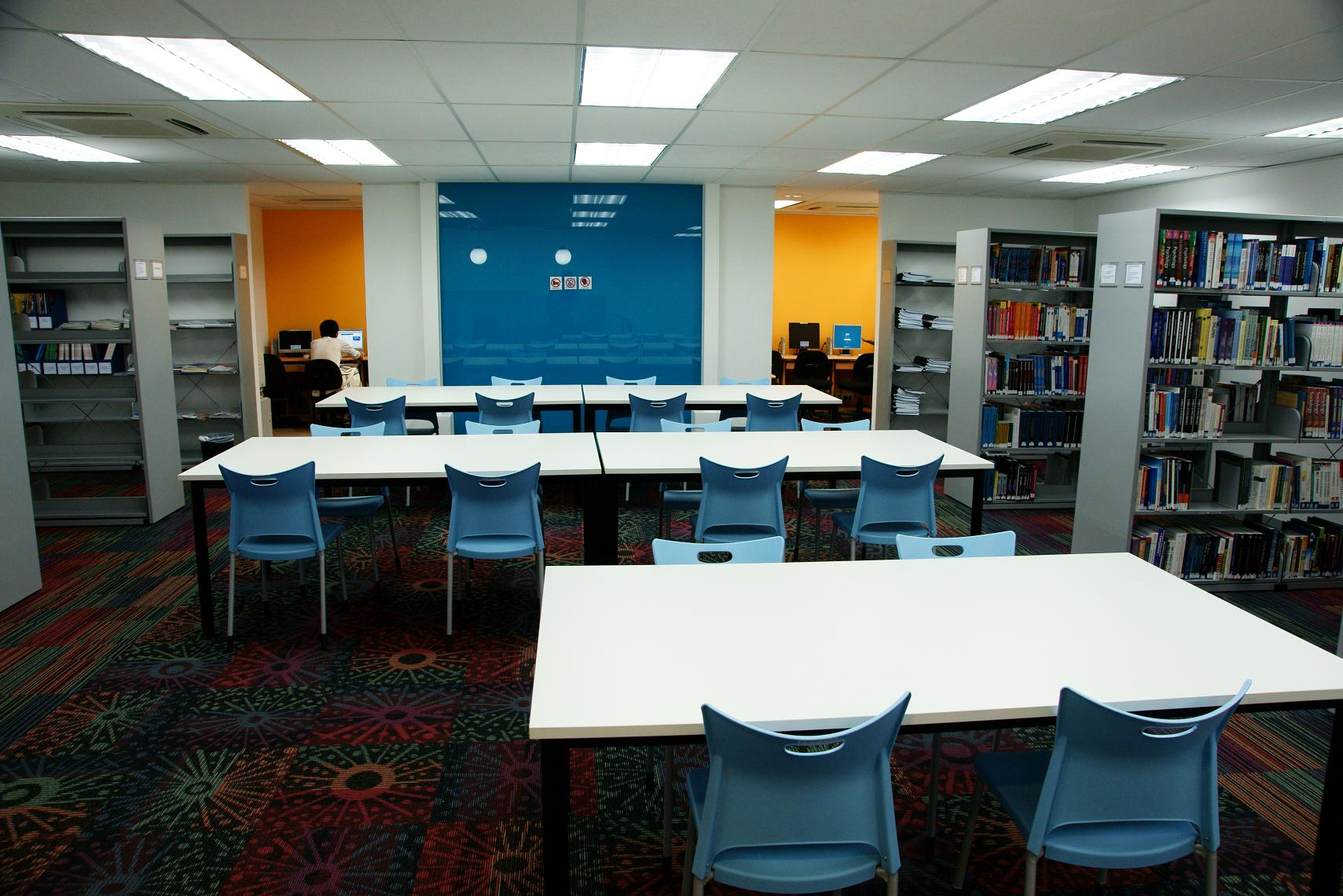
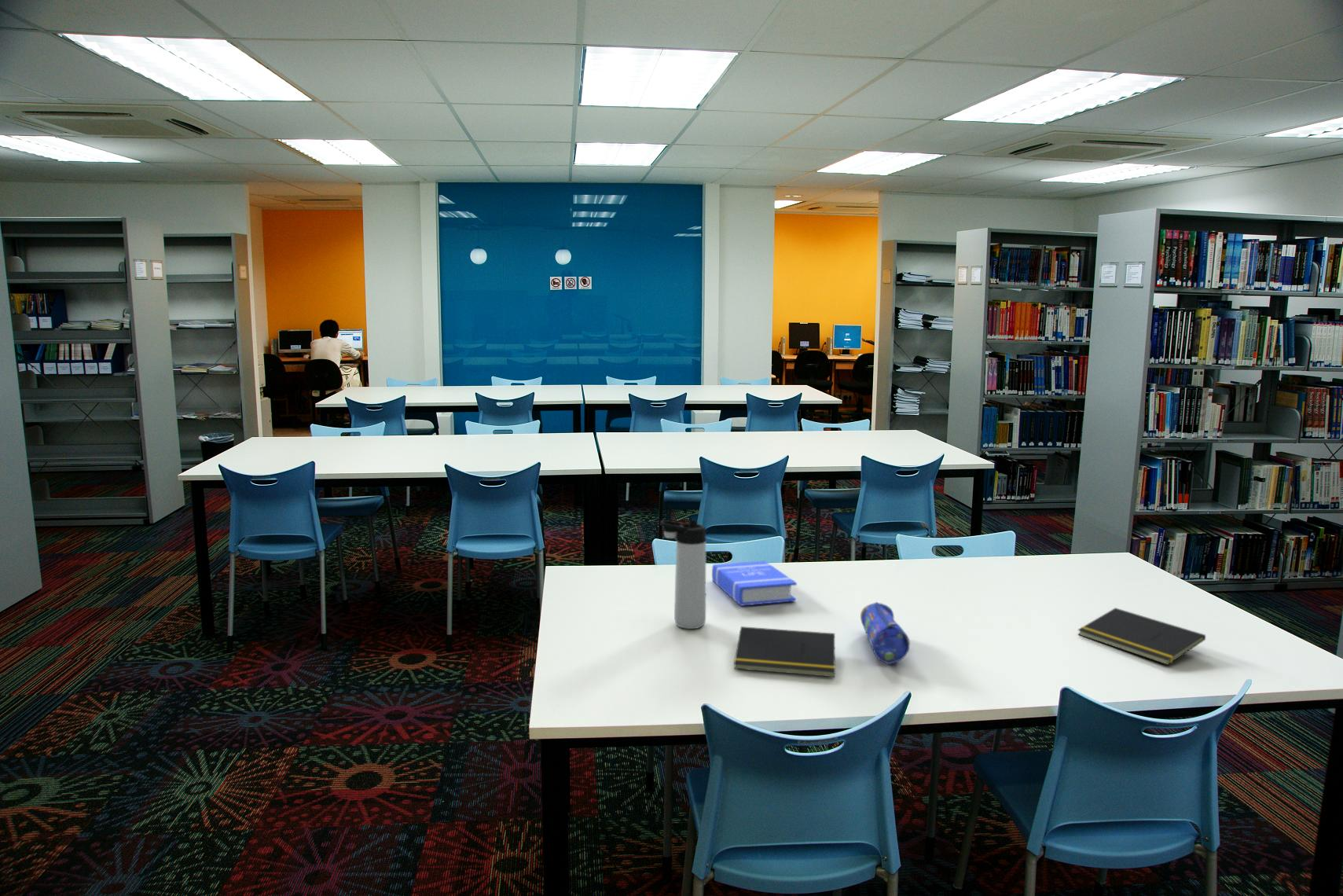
+ notepad (1139, 634)
+ notepad (785, 650)
+ pencil case (883, 630)
+ thermos bottle (683, 573)
+ book (752, 582)
